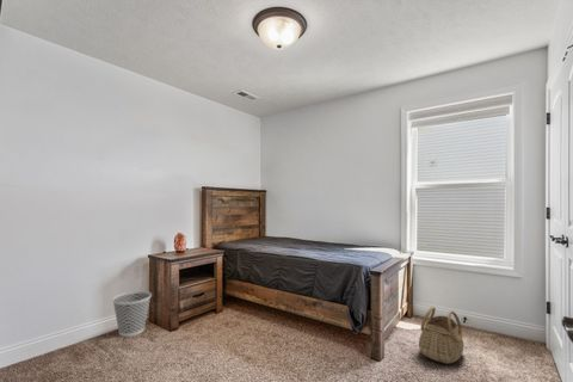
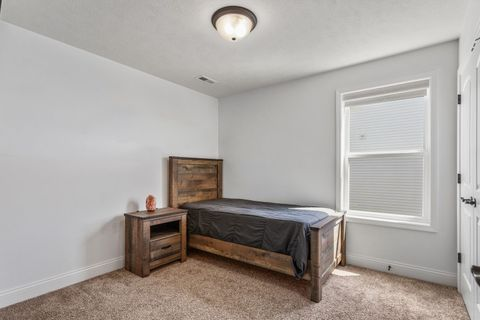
- basket (440, 332)
- wastebasket (131, 313)
